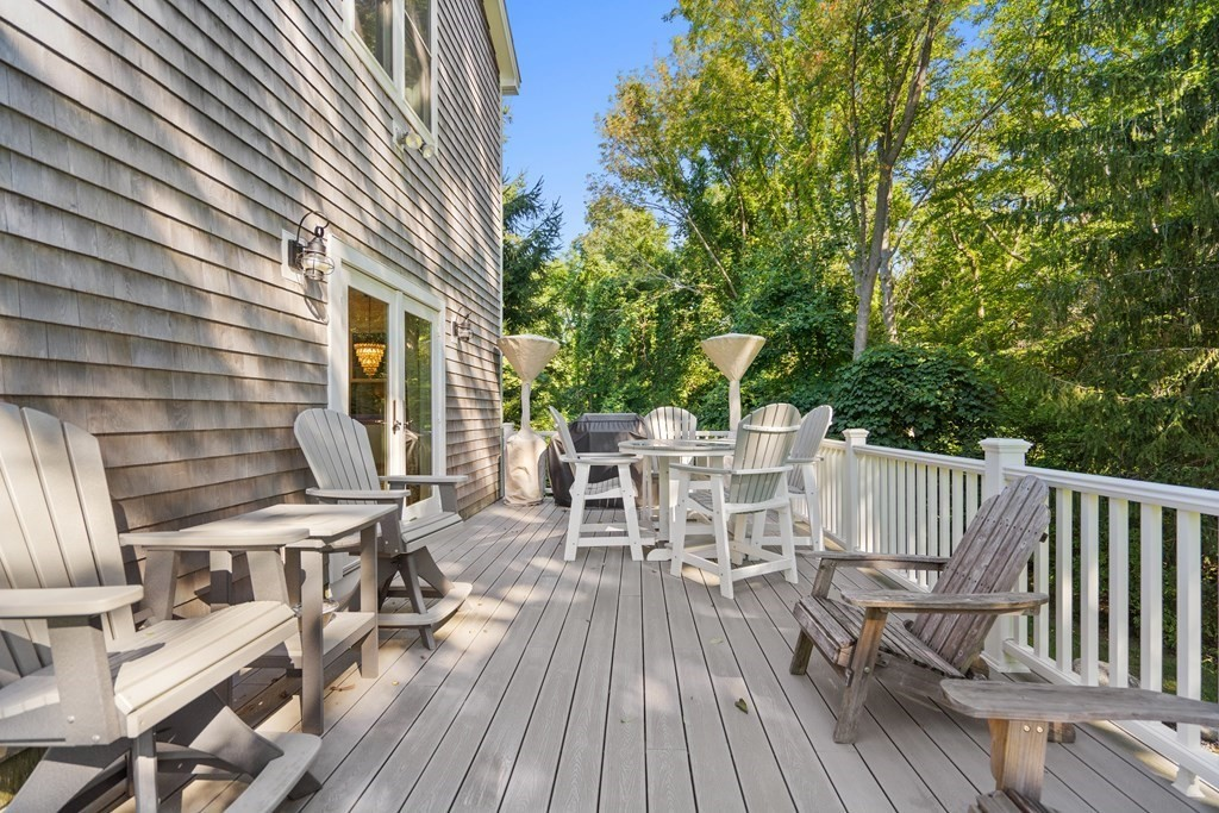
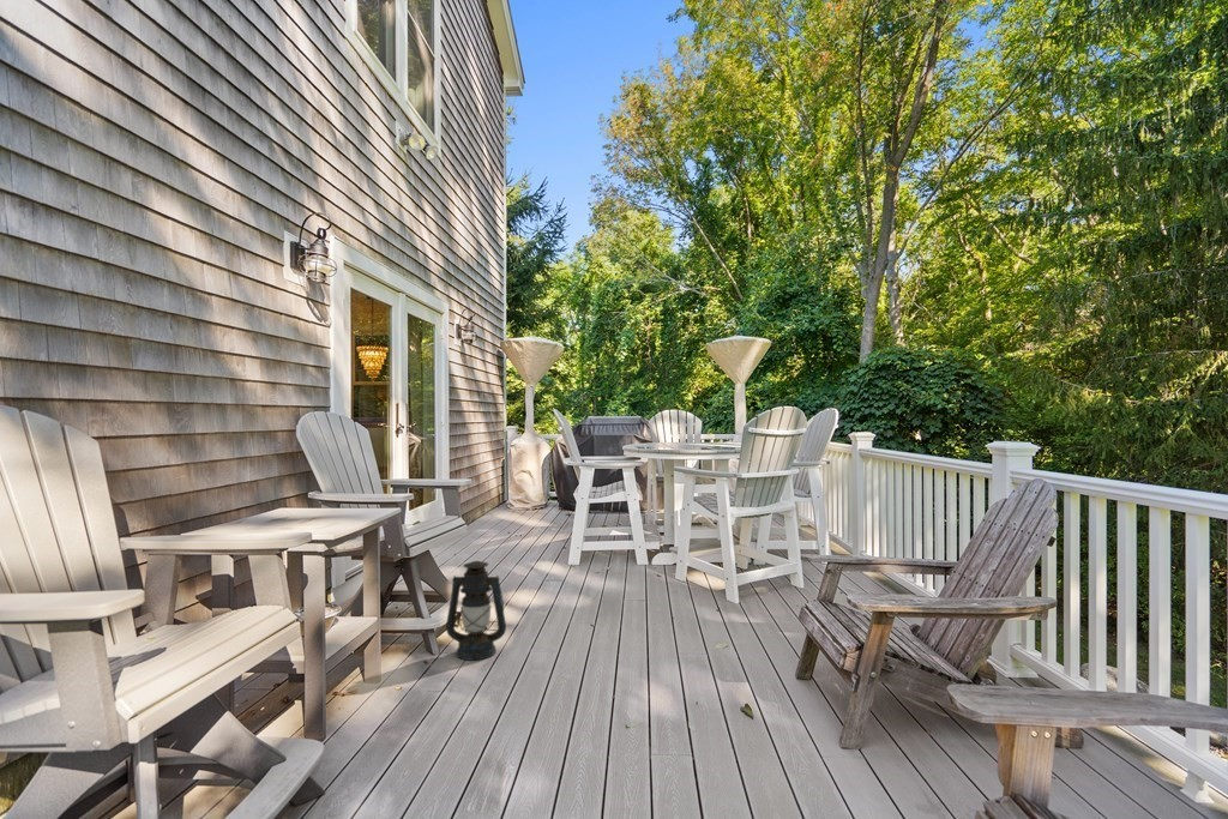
+ lantern (476, 606)
